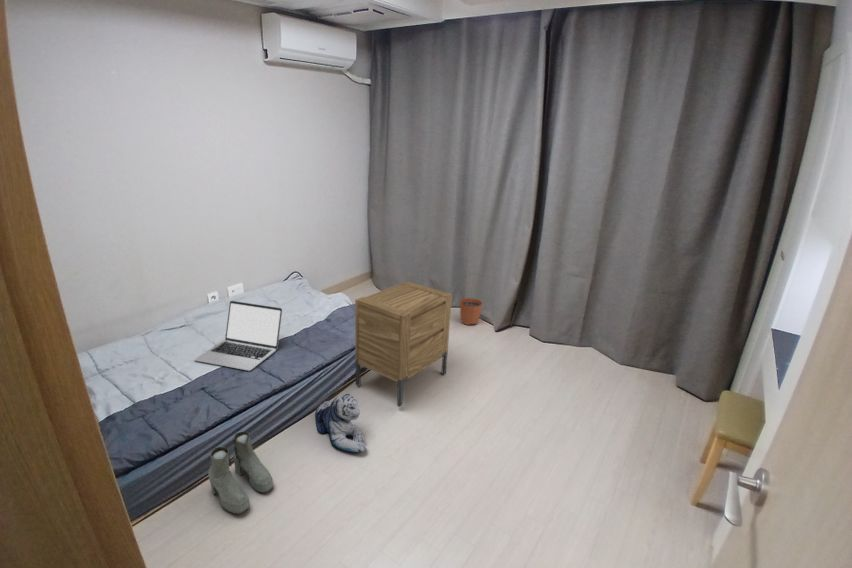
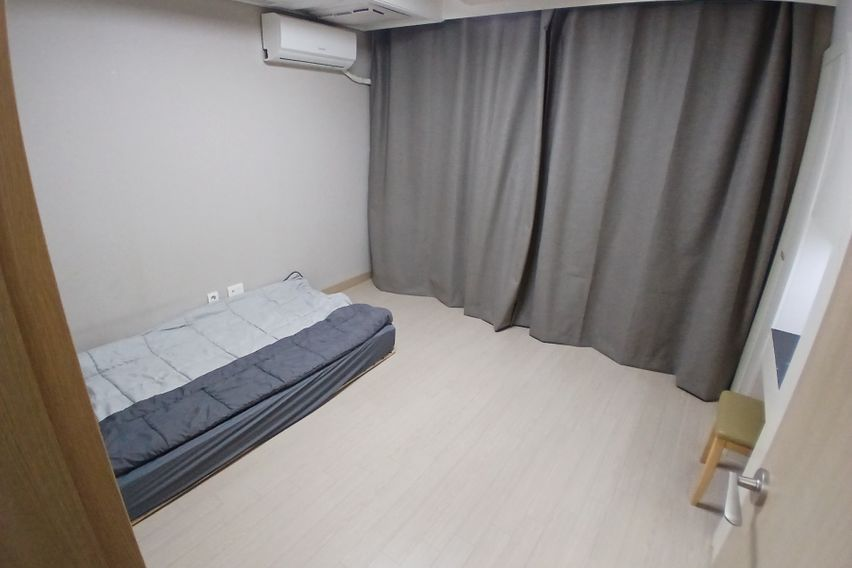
- plant pot (470, 307)
- laptop (239, 333)
- plush toy (343, 411)
- nightstand (403, 339)
- boots (239, 468)
